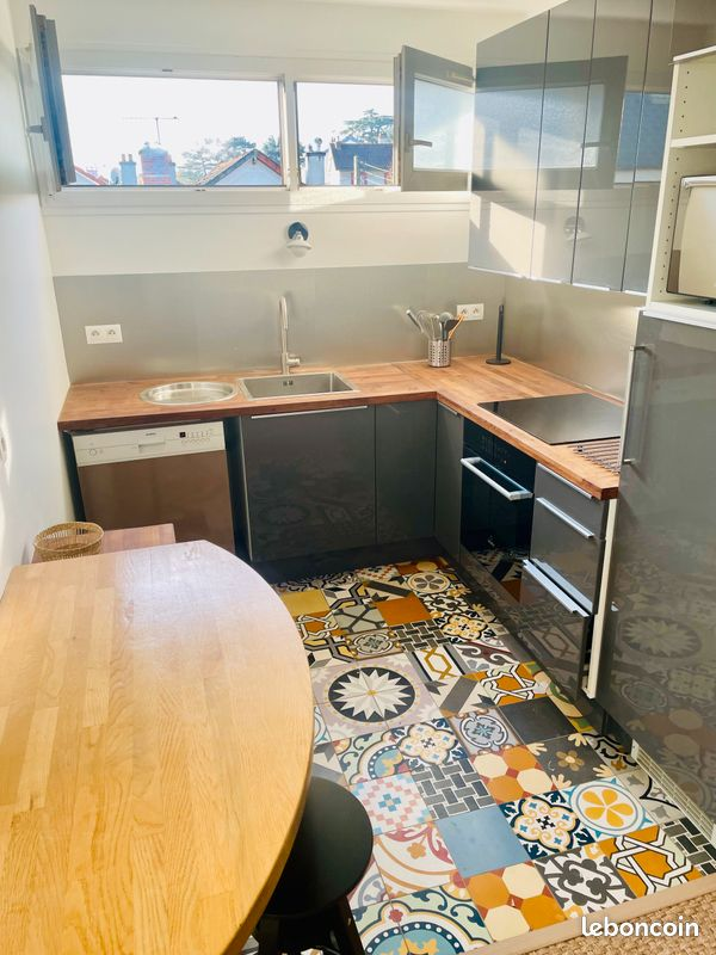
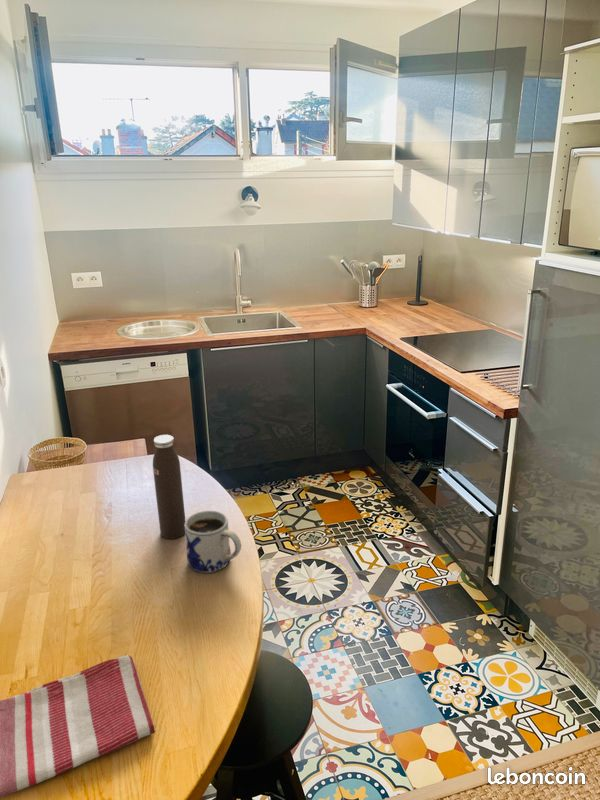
+ mug (212, 542)
+ water bottle (168, 486)
+ dish towel (66, 719)
